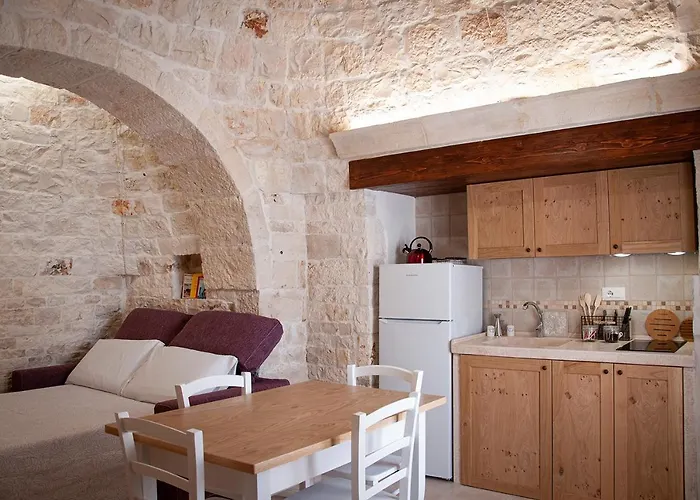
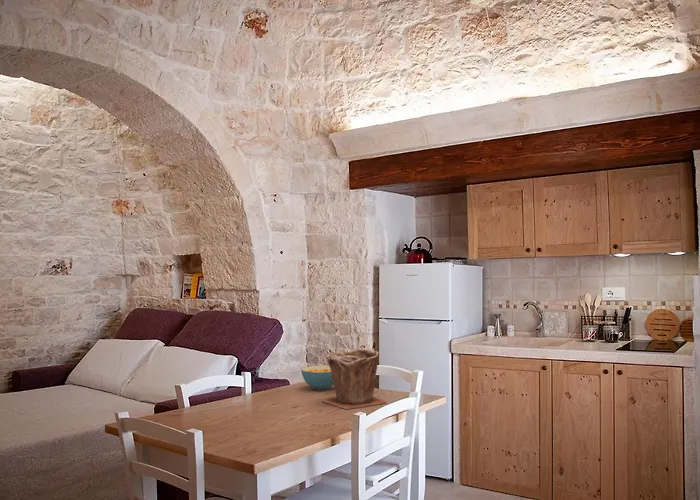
+ cereal bowl (321, 378)
+ plant pot (353, 376)
